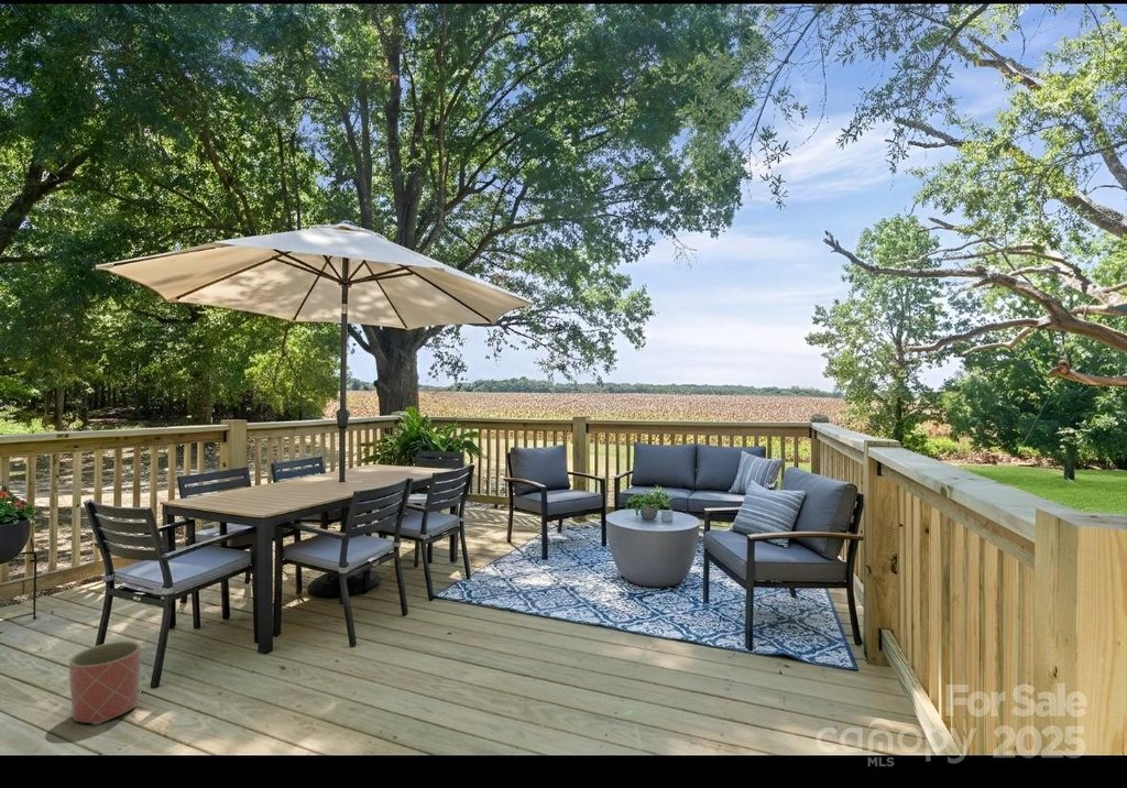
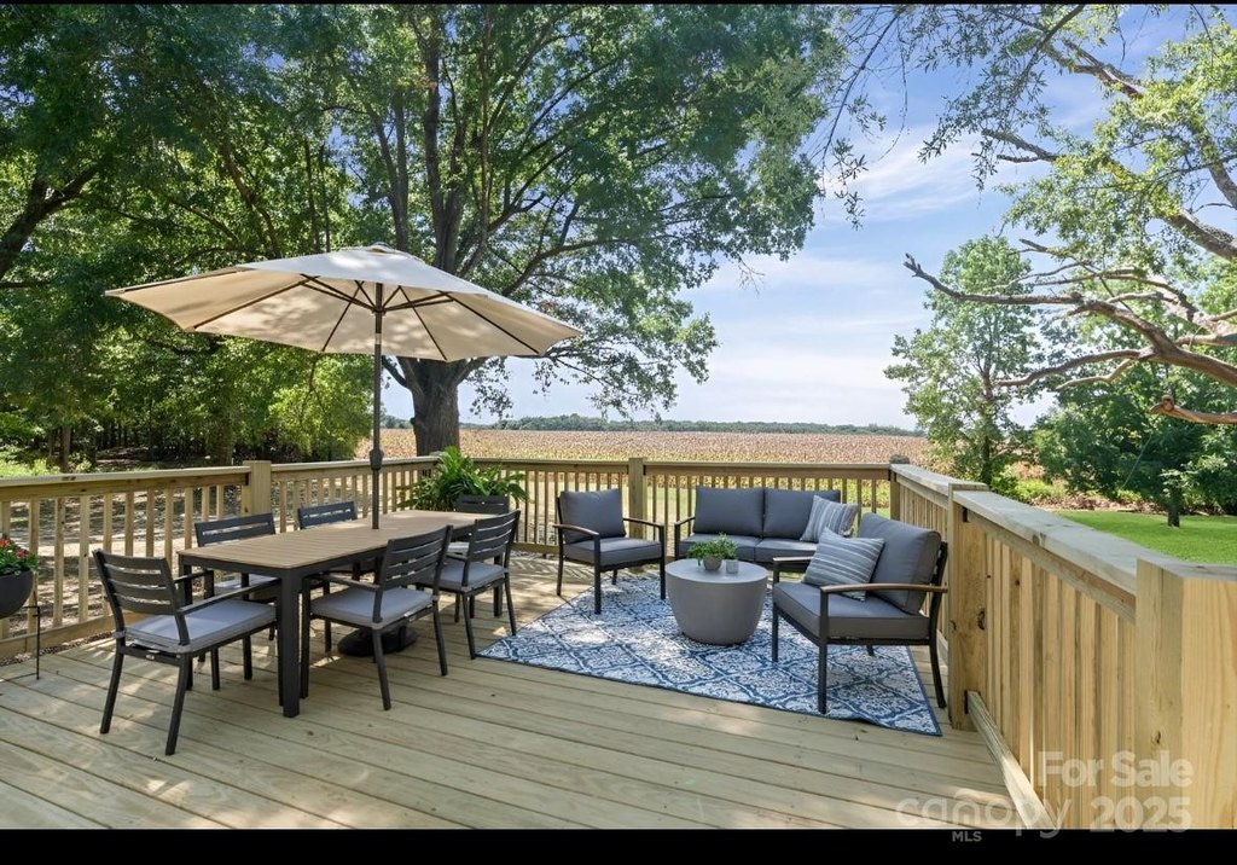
- planter (106, 681)
